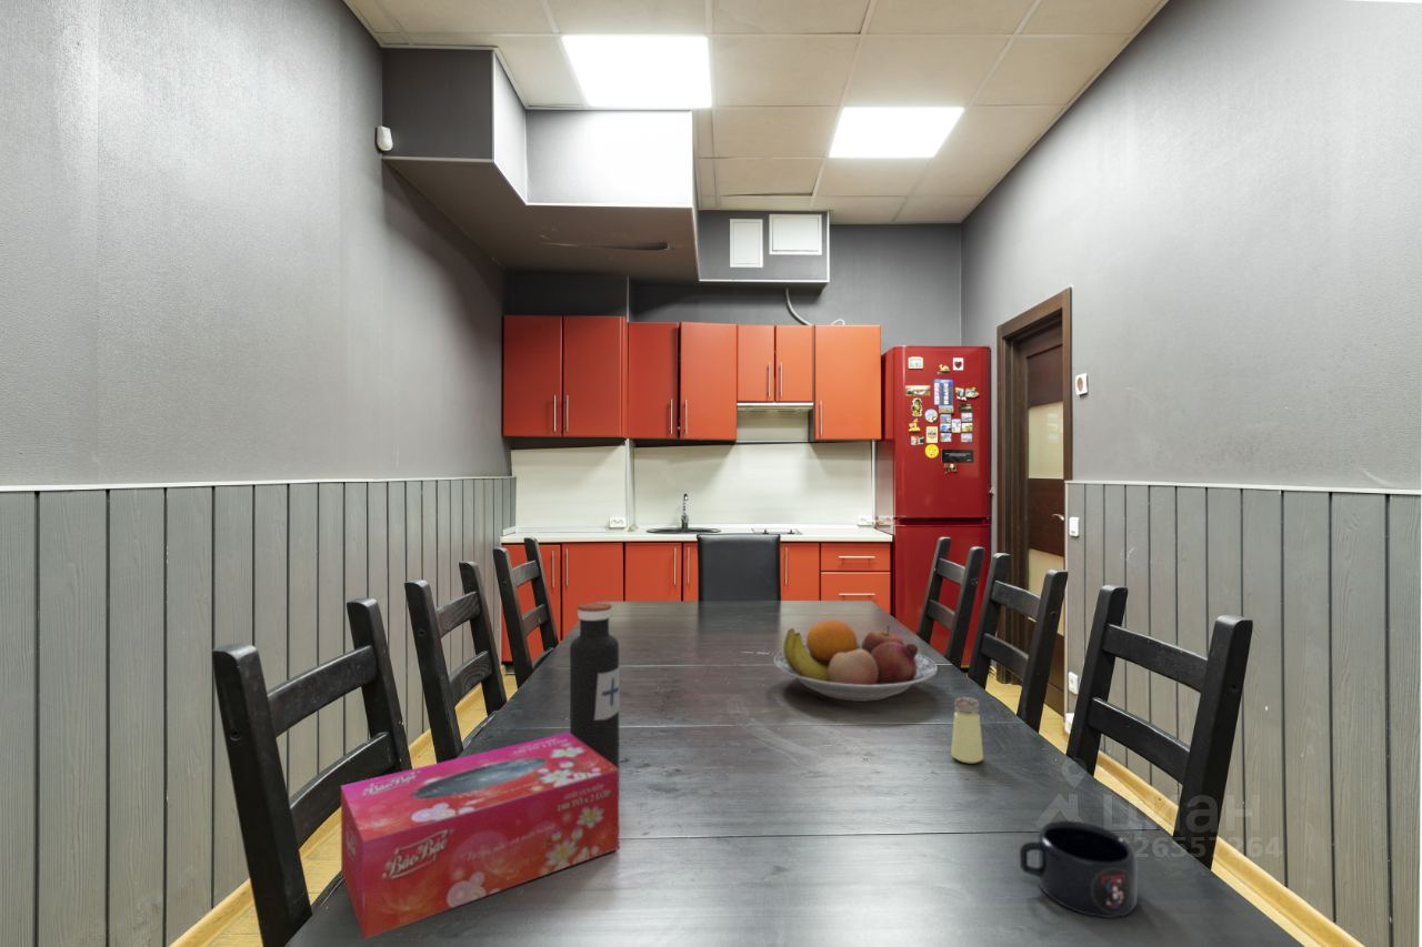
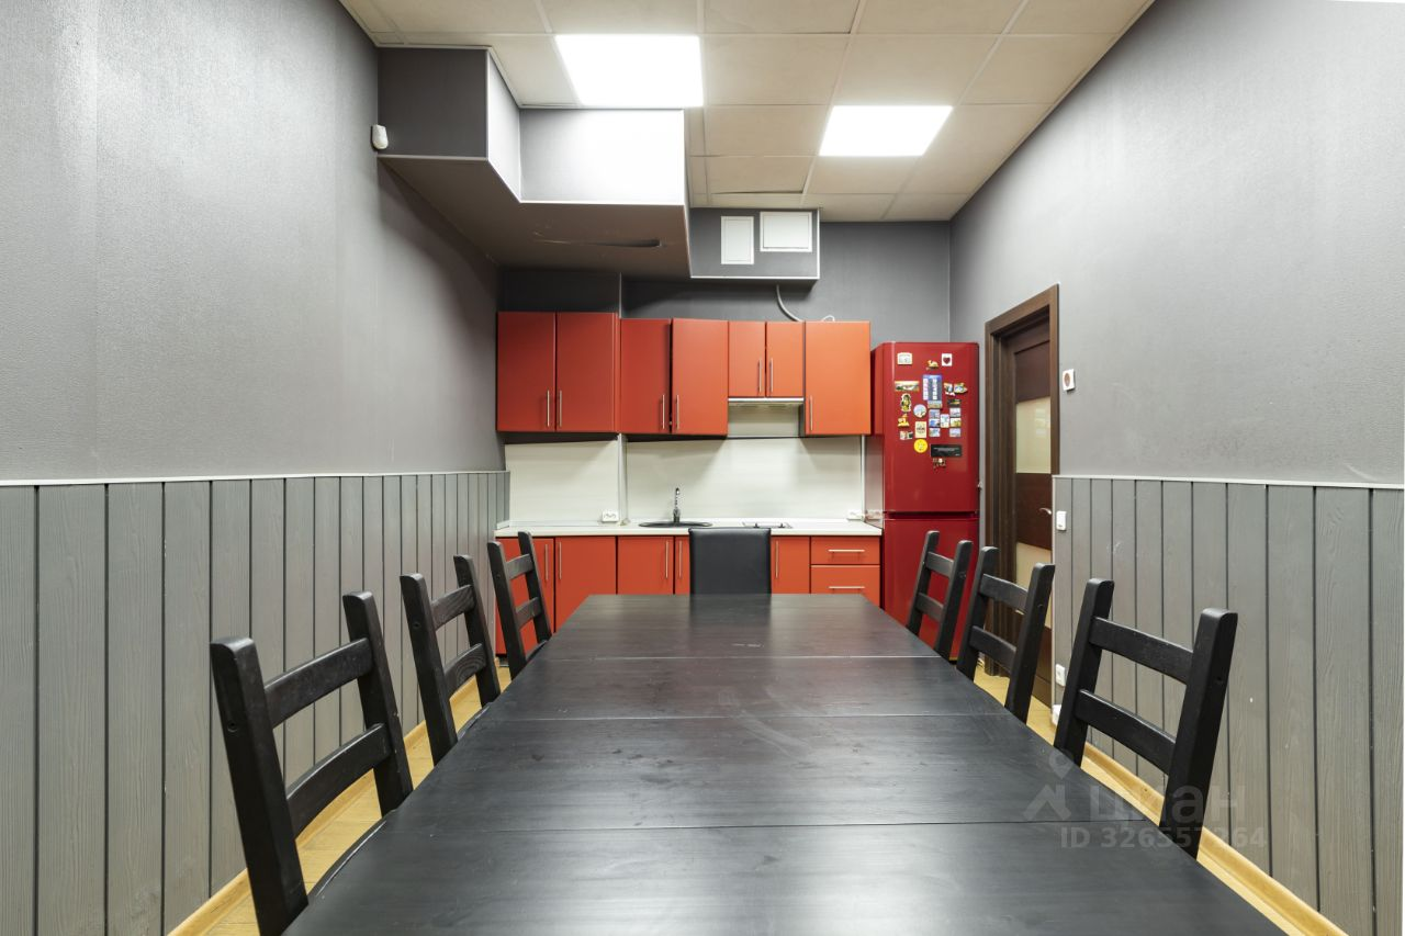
- saltshaker (967, 728)
- water bottle (594, 686)
- fruit bowl (853, 654)
- tissue box (483, 817)
- mug (1075, 866)
